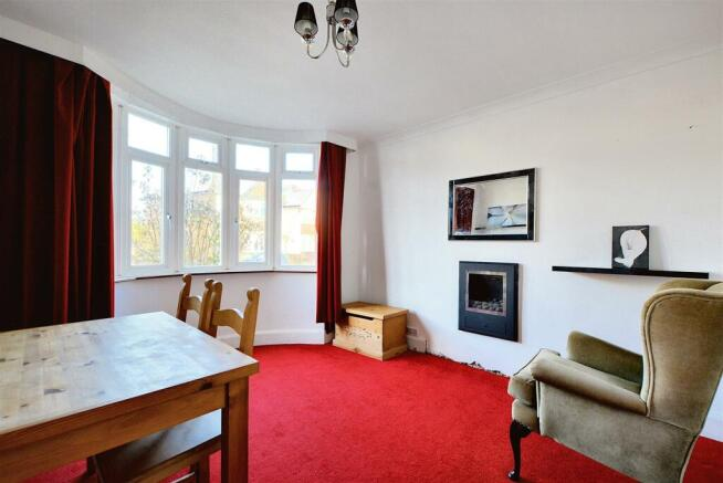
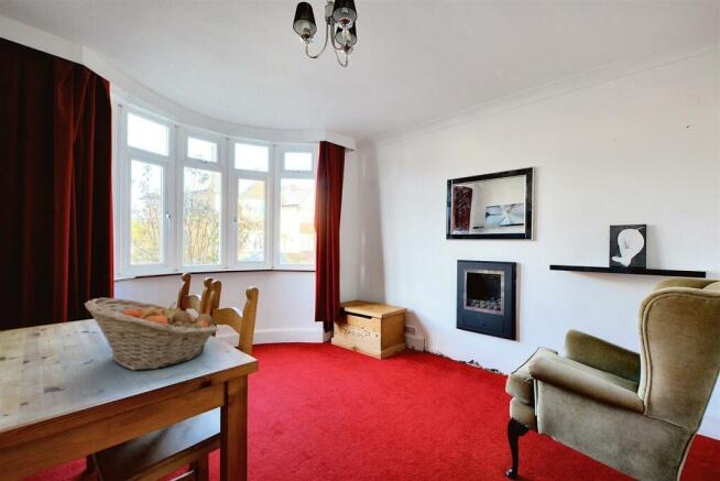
+ fruit basket (154, 325)
